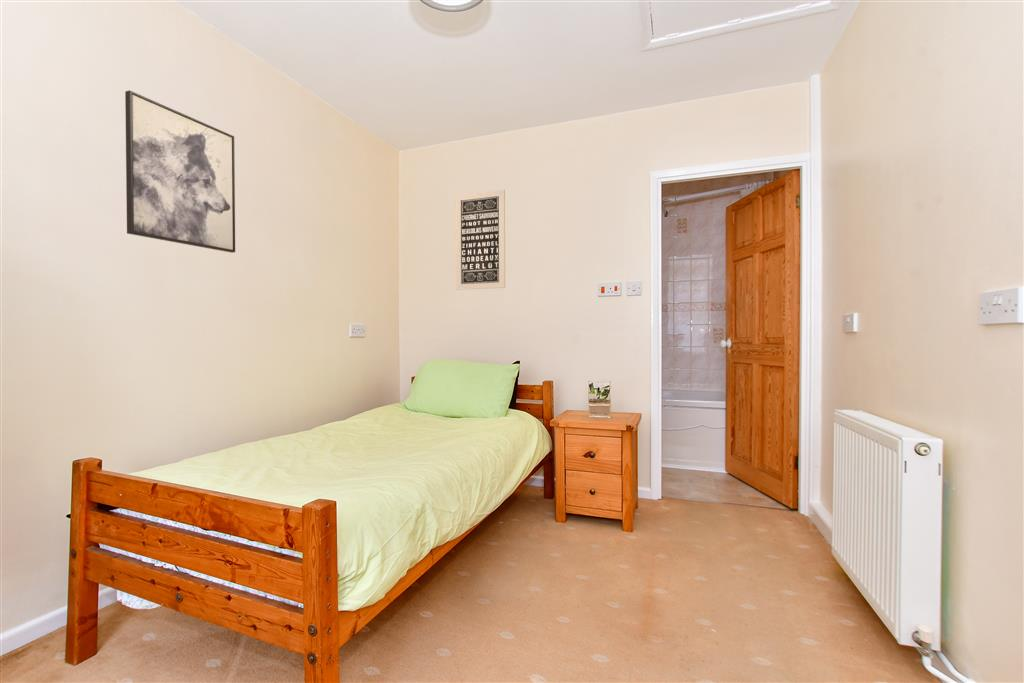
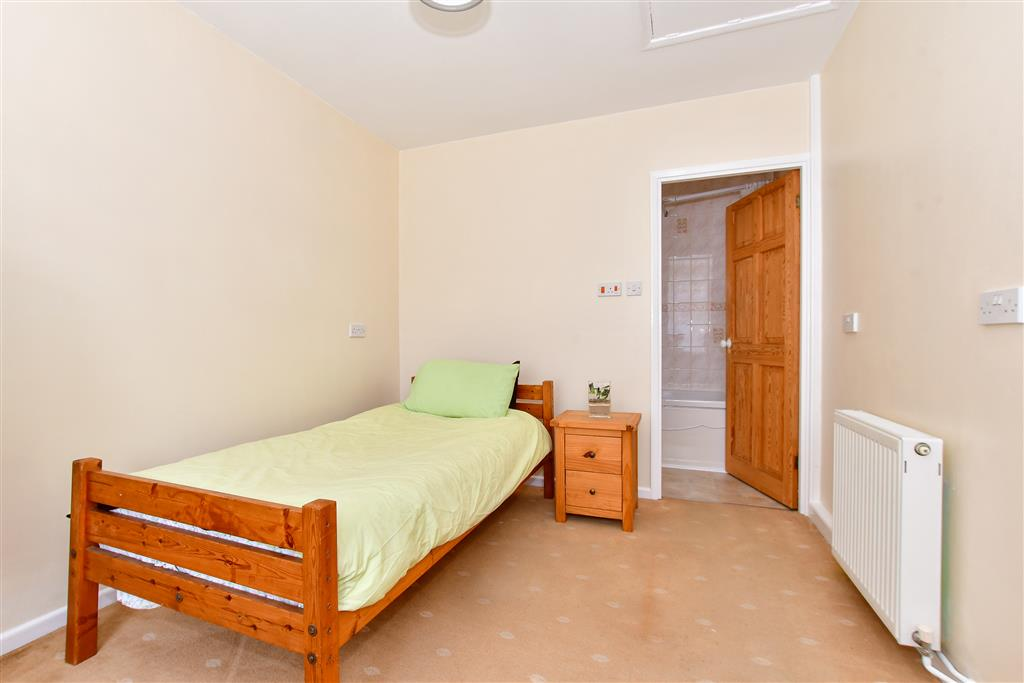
- wall art (185, 180)
- wall art (479, 240)
